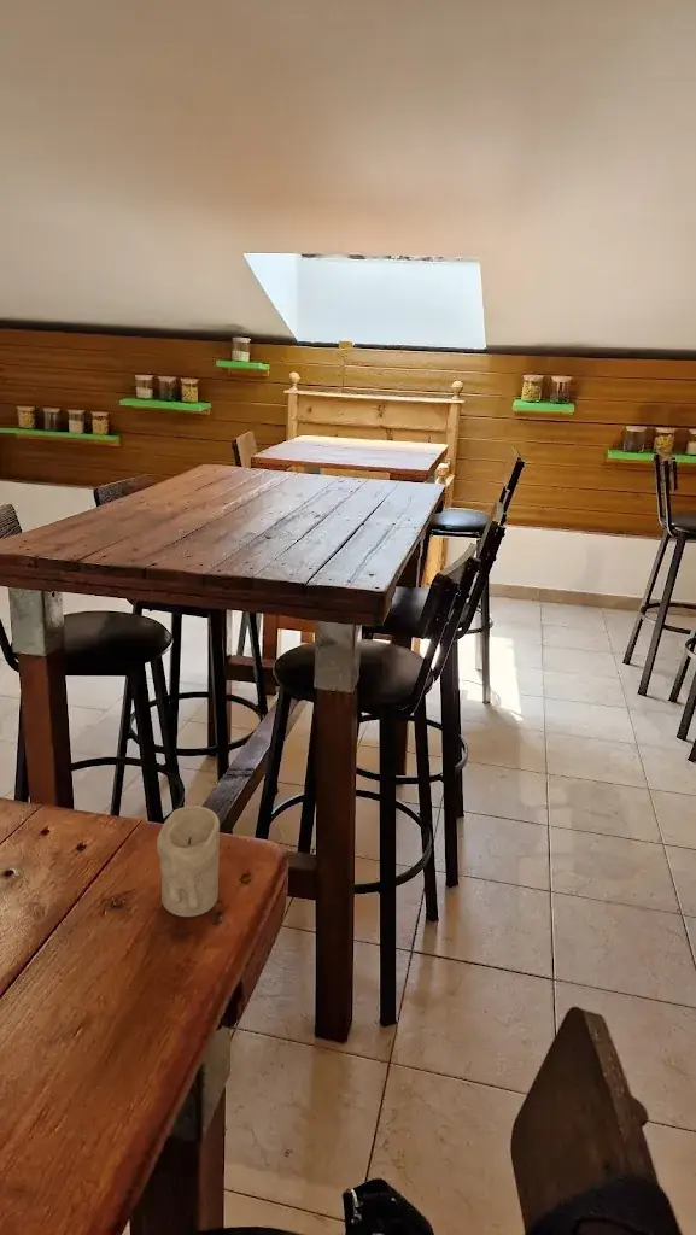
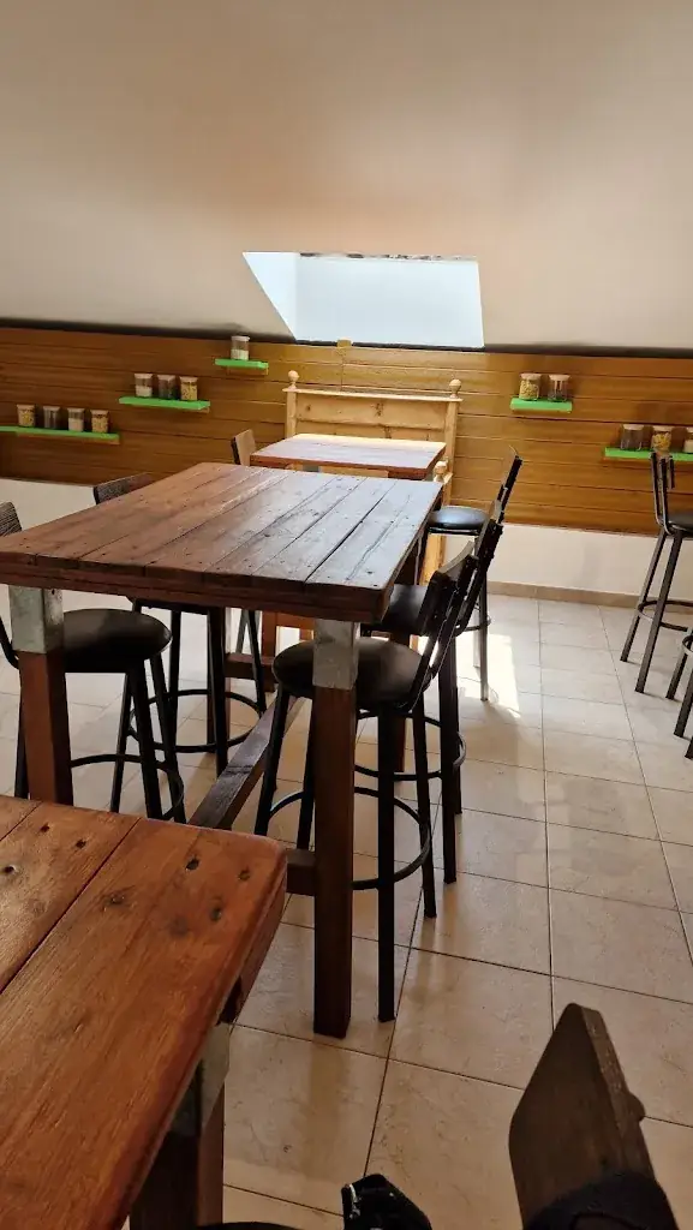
- candle (188, 862)
